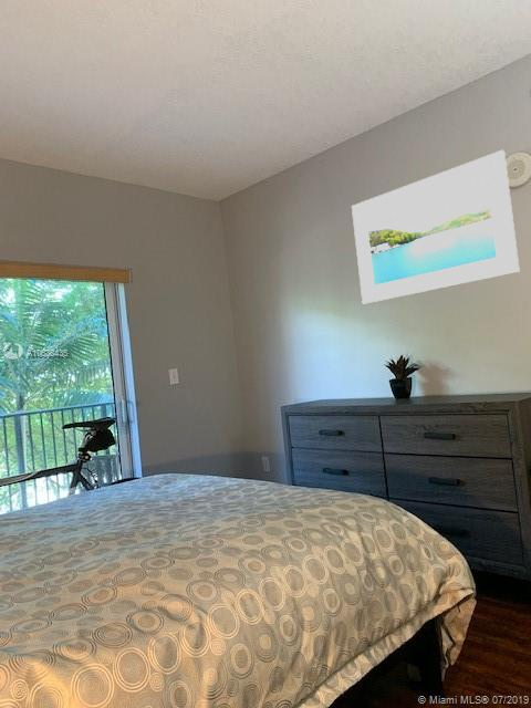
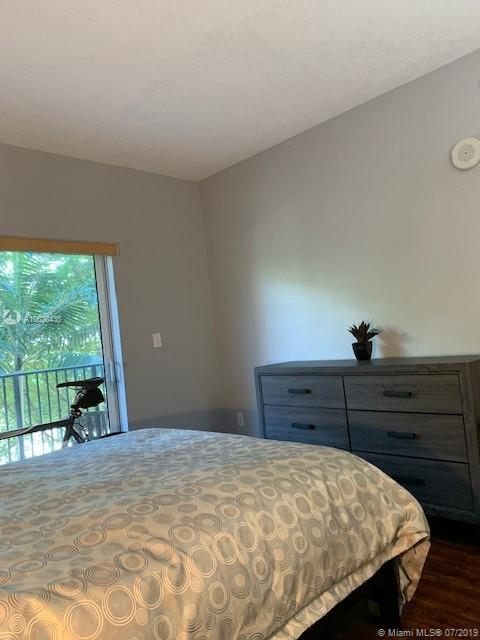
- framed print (426, 235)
